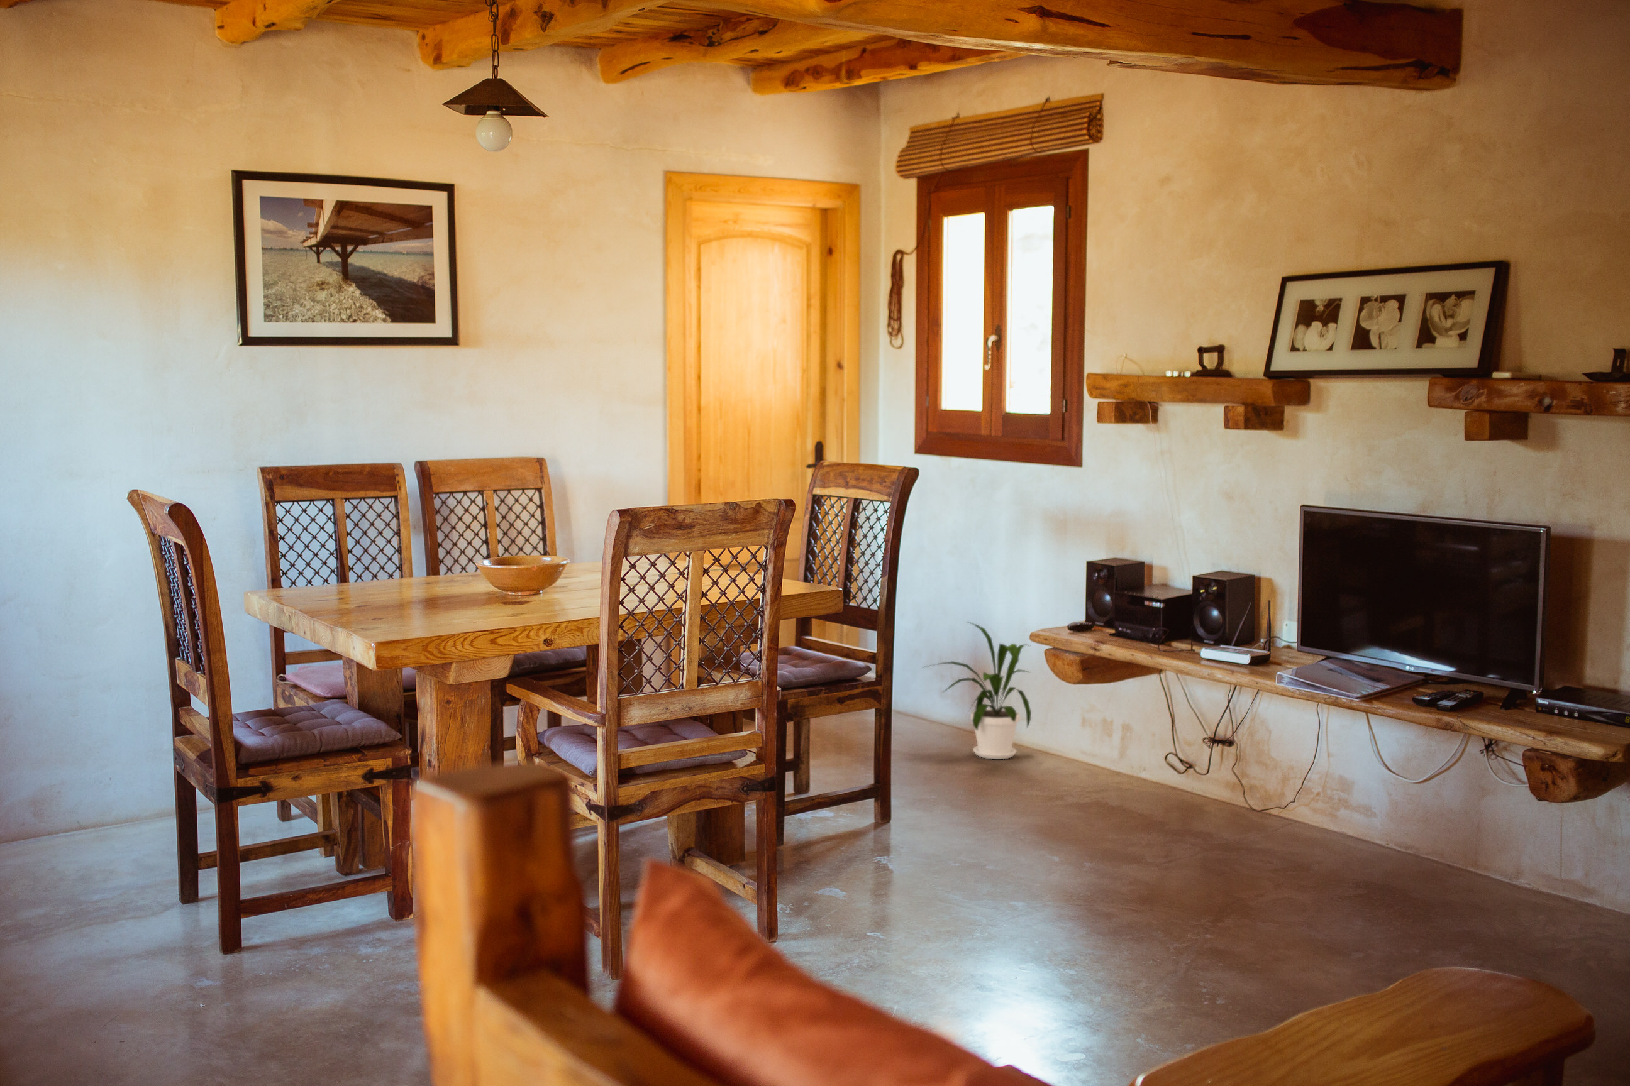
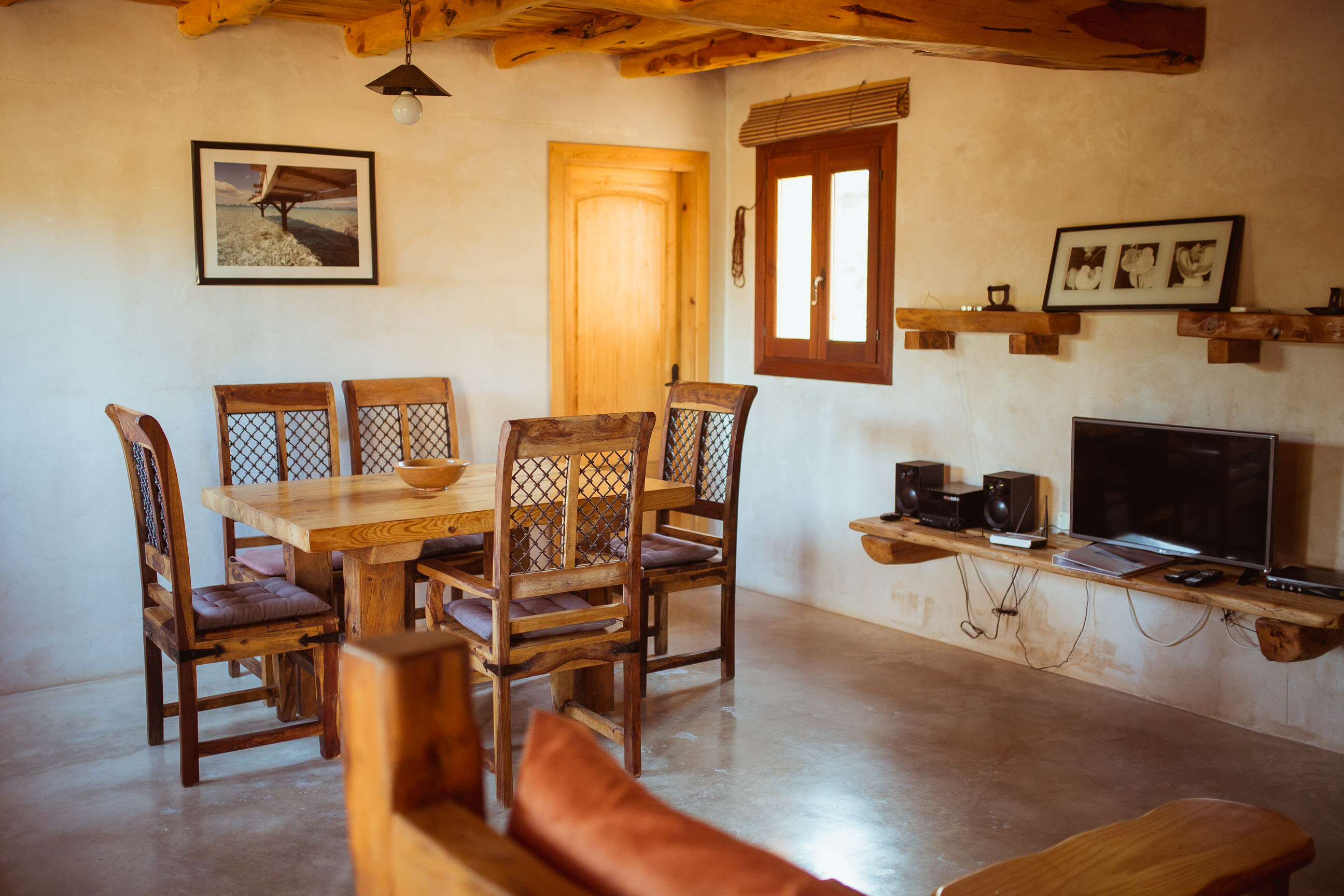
- house plant (992, 691)
